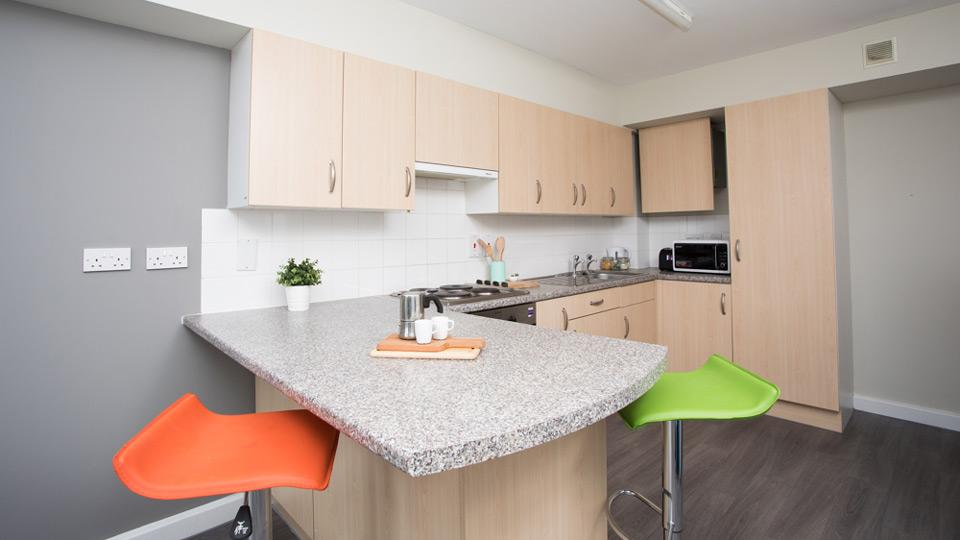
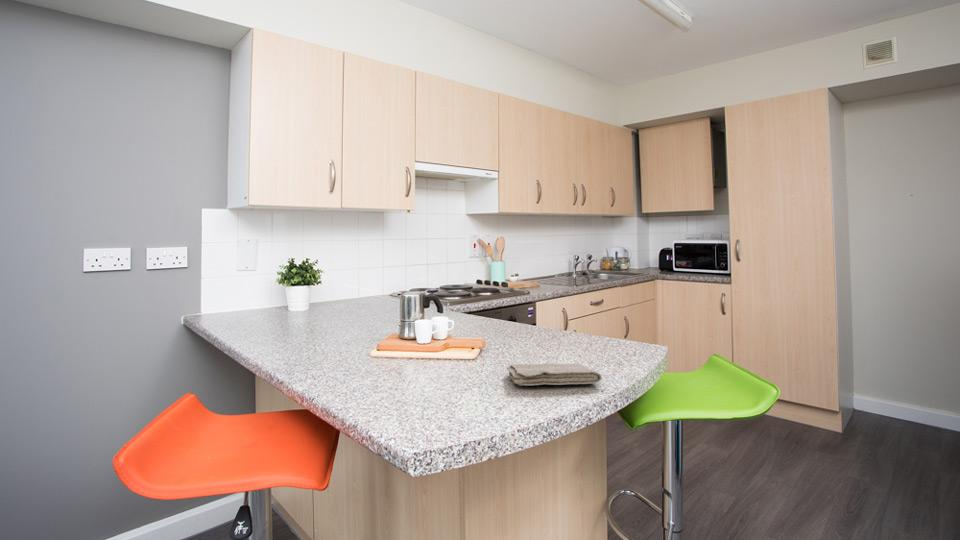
+ washcloth (551, 372)
